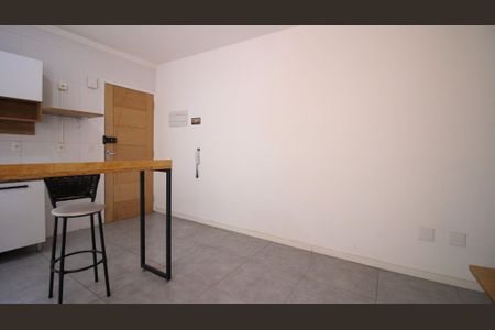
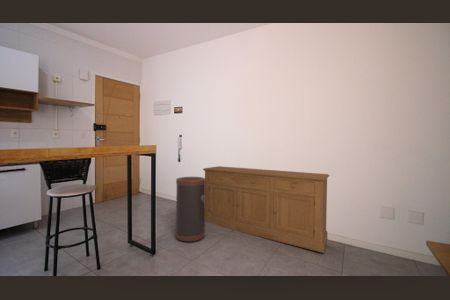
+ trash can (190, 207)
+ sideboard (259, 200)
